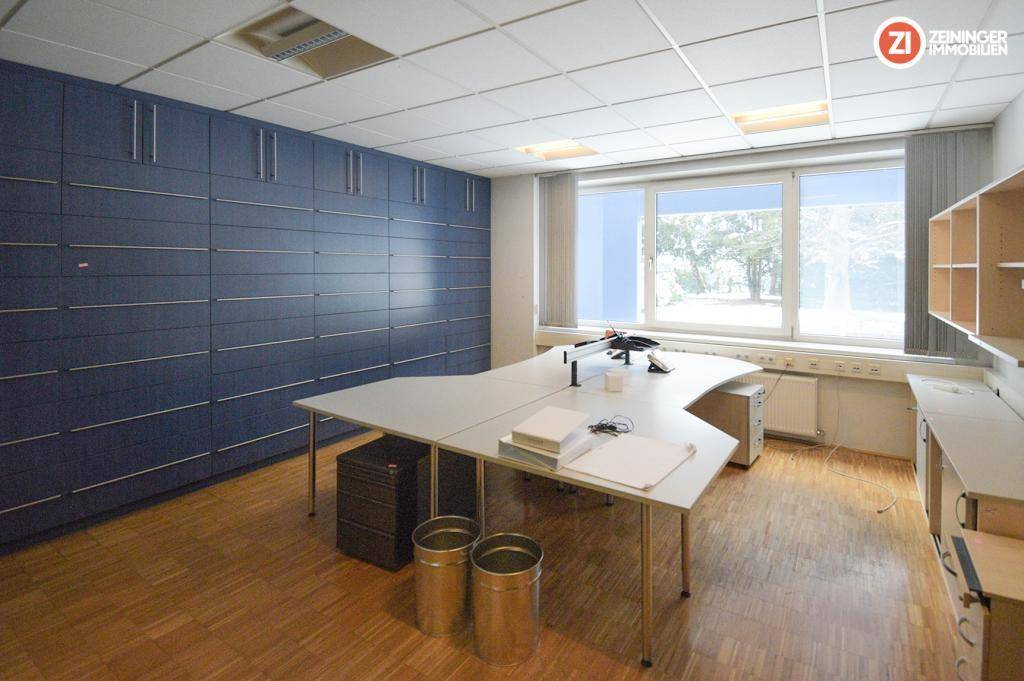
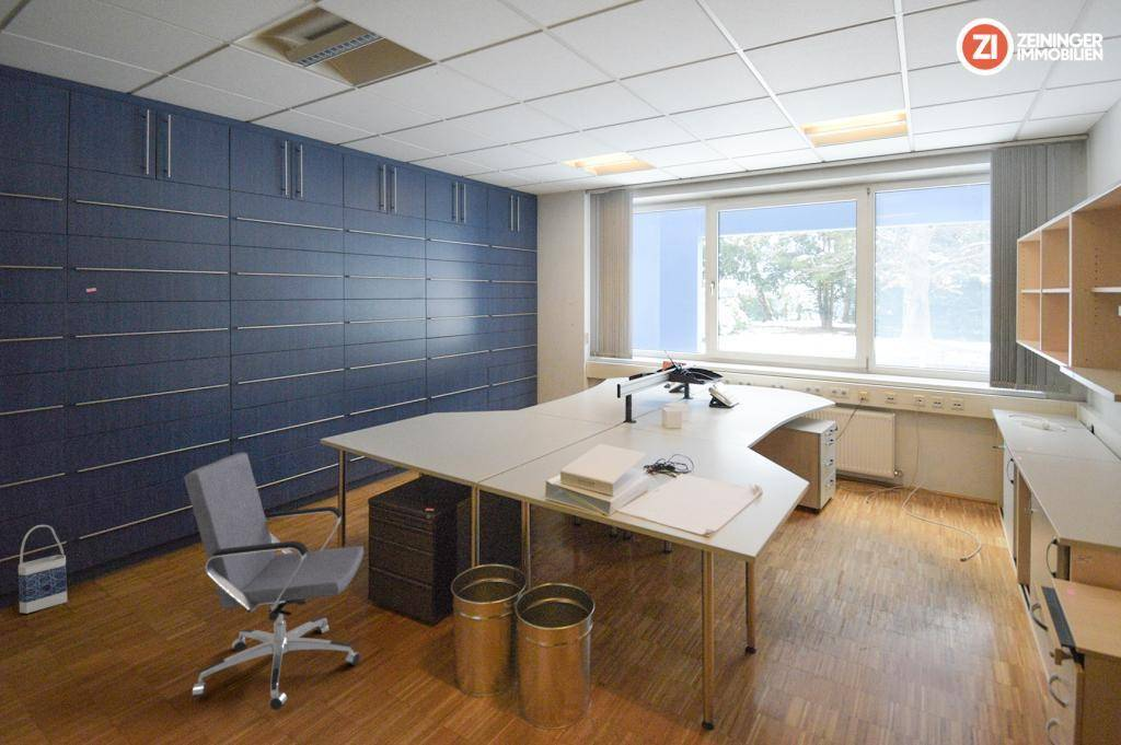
+ bag (42, 564)
+ office chair (282, 563)
